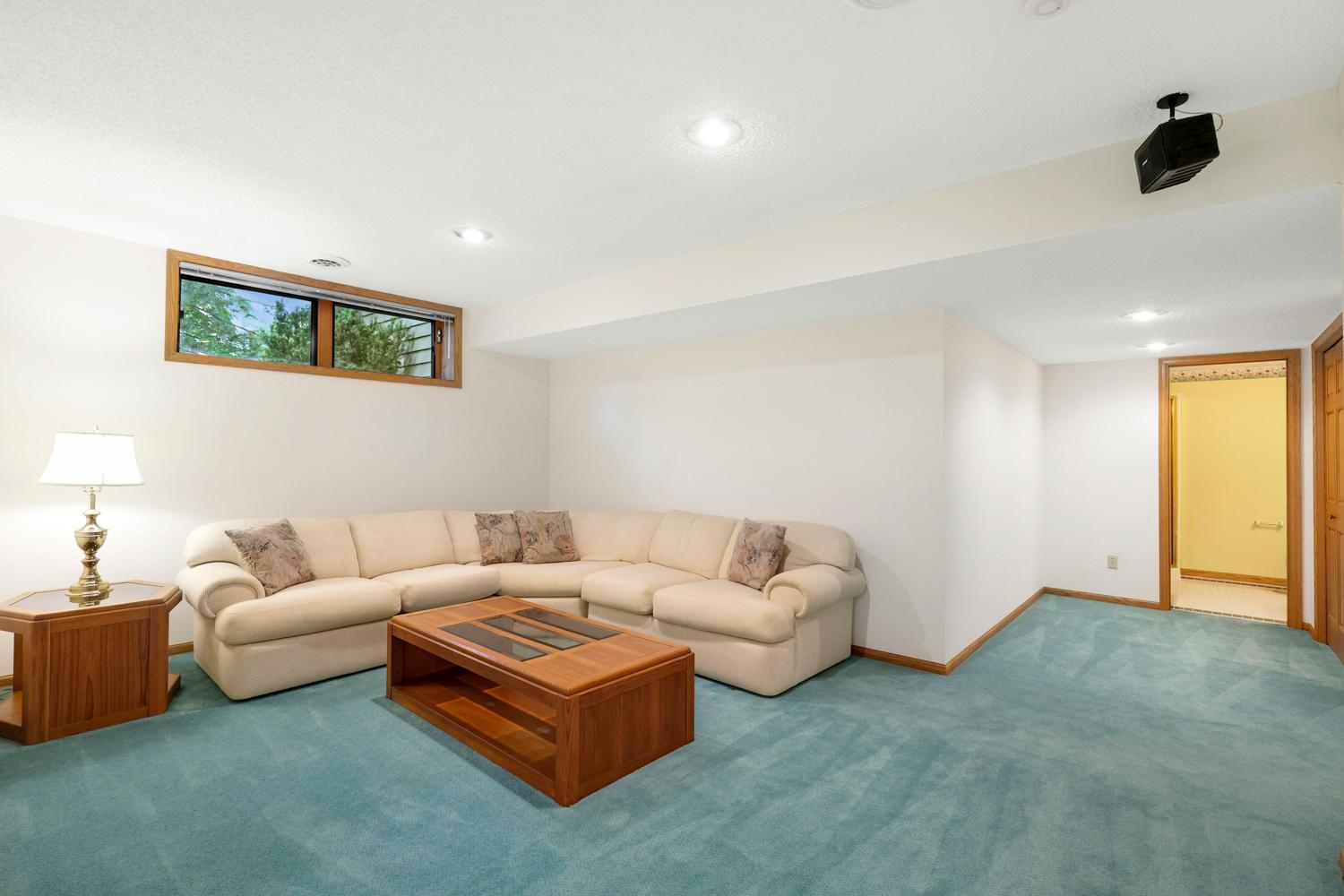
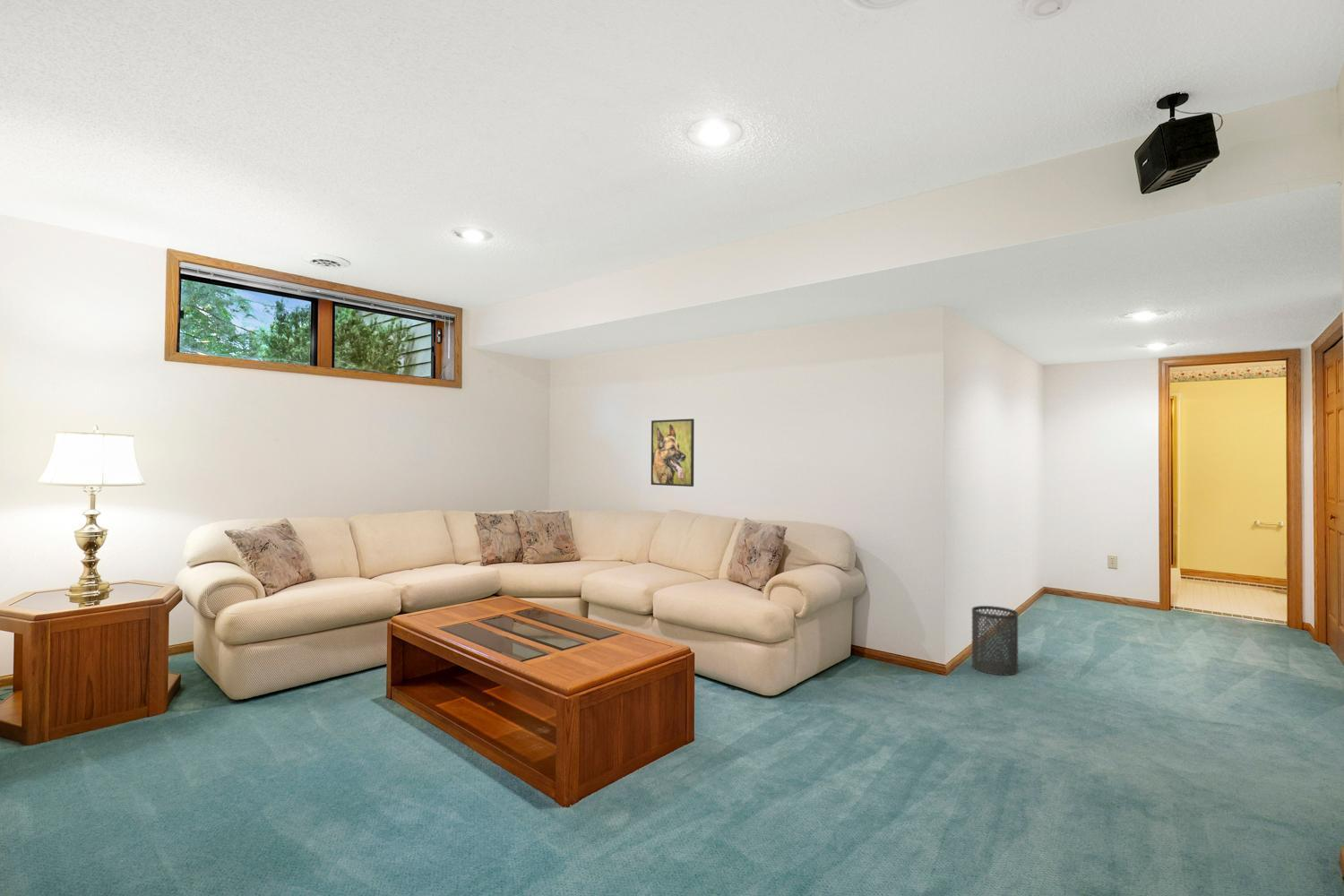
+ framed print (672, 452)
+ trash can (994, 639)
